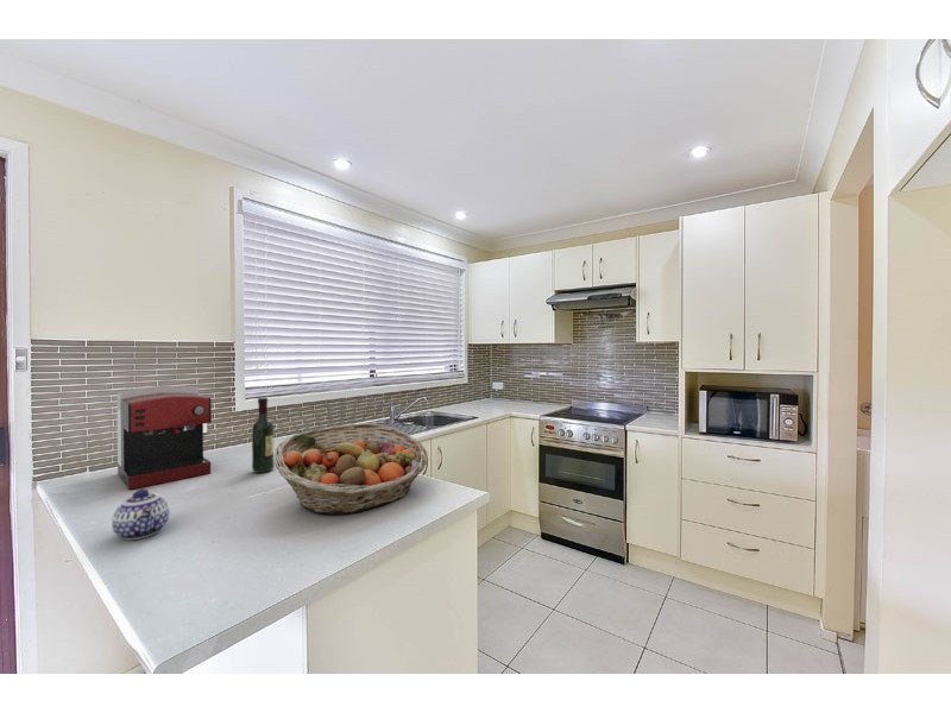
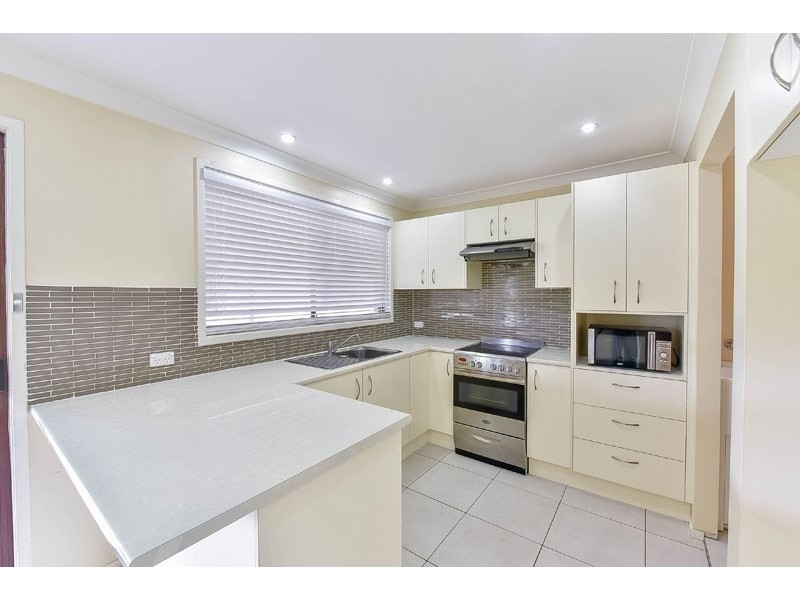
- coffee maker (166, 431)
- fruit basket (355, 463)
- wine bottle (263, 434)
- teapot (141, 511)
